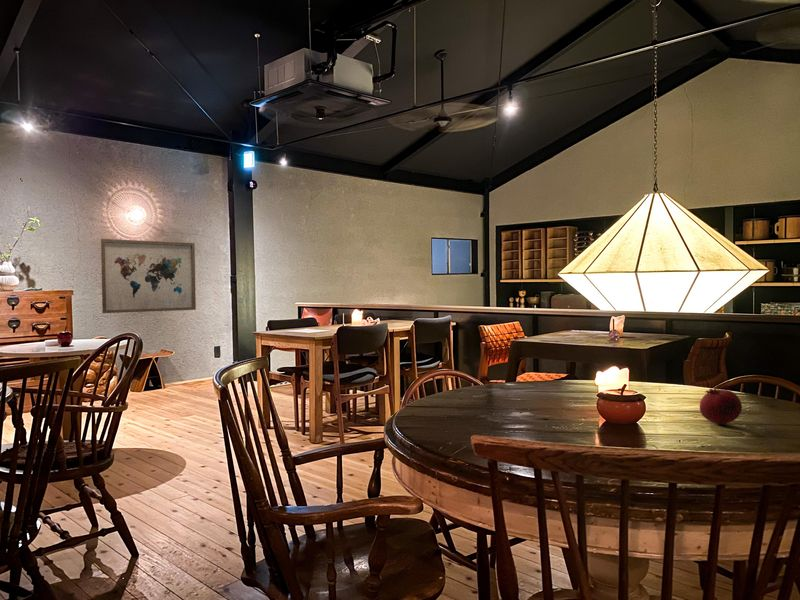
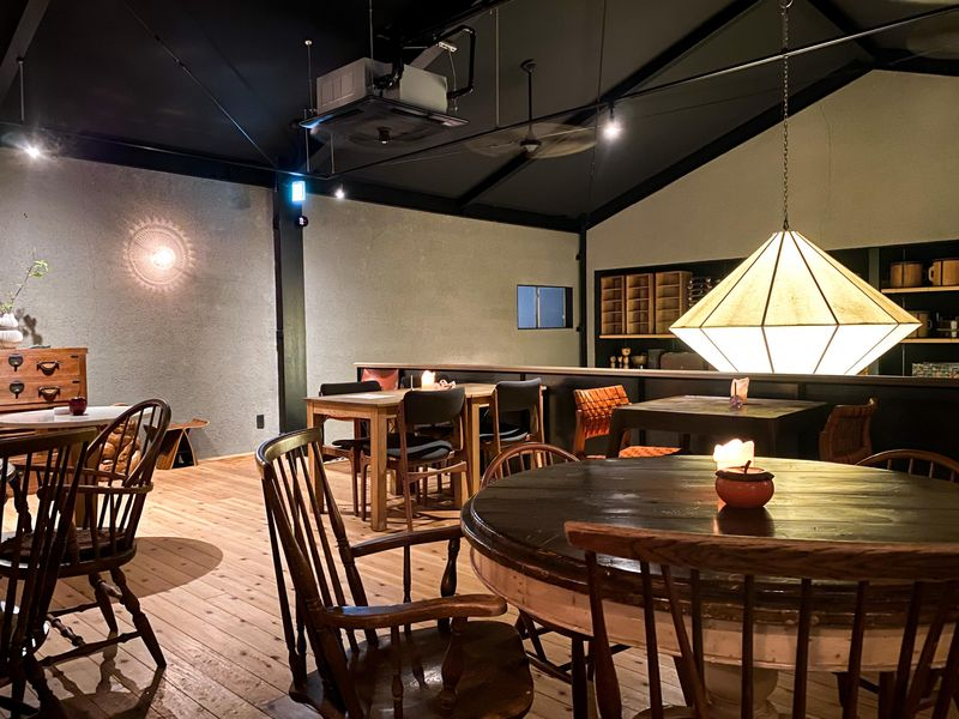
- wall art (150, 276)
- fruit (719, 404)
